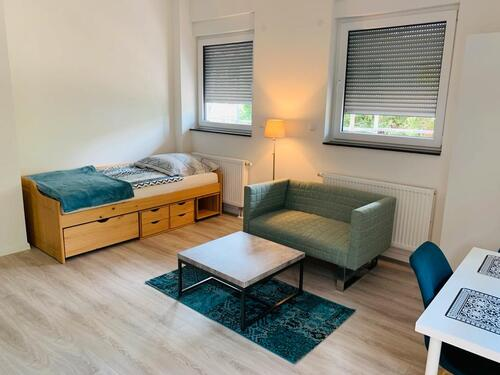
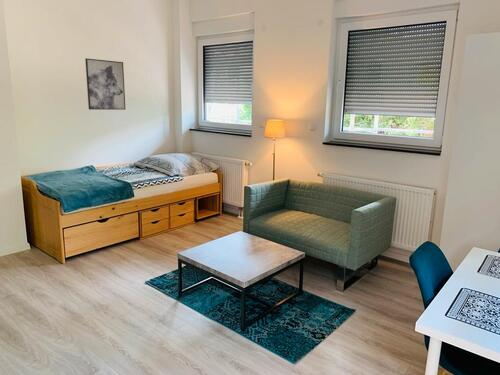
+ wall art (106, 85)
